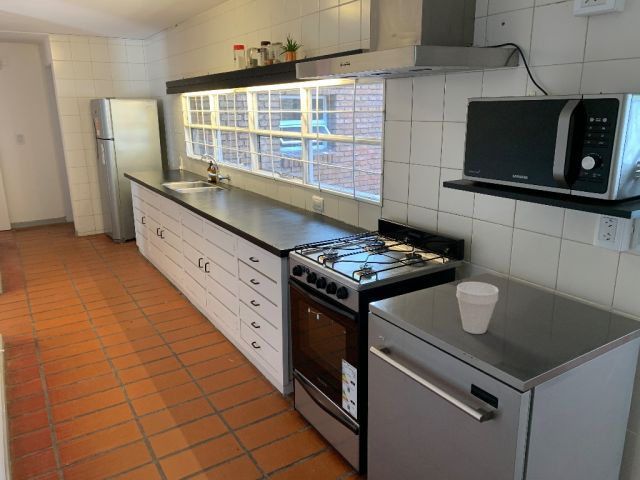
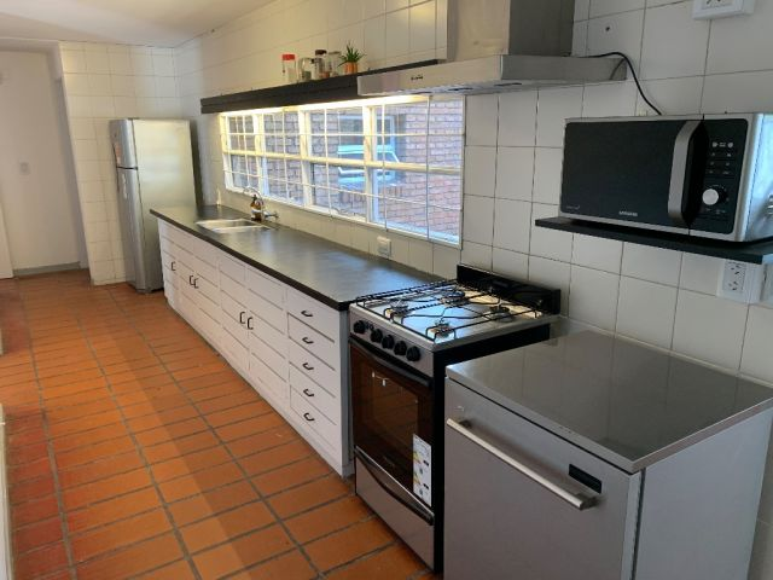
- cup (476, 308)
